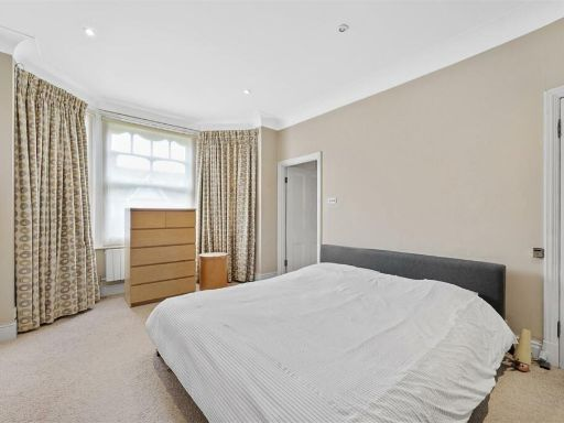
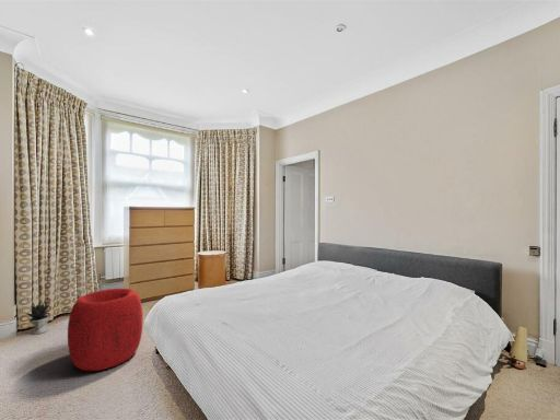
+ pouf (107, 325)
+ potted plant (38, 316)
